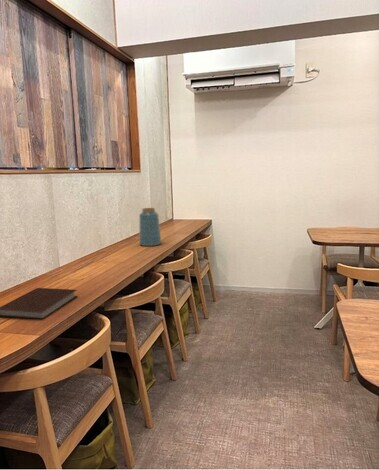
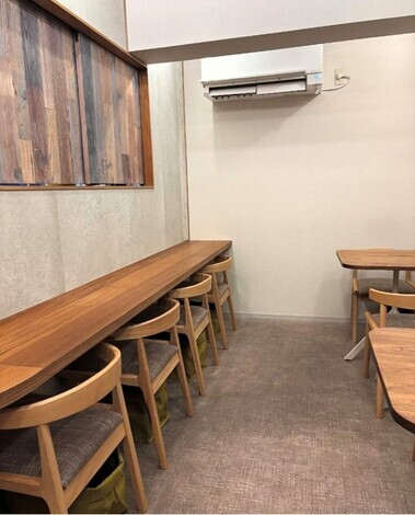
- vase (149, 226)
- notebook (39, 302)
